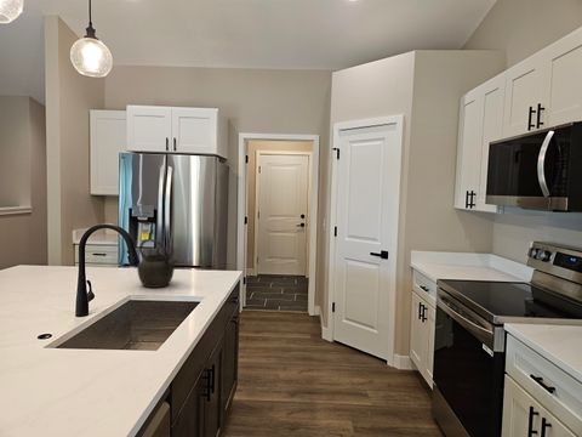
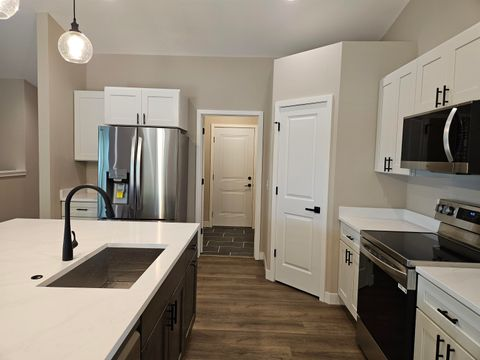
- kettle (158, 262)
